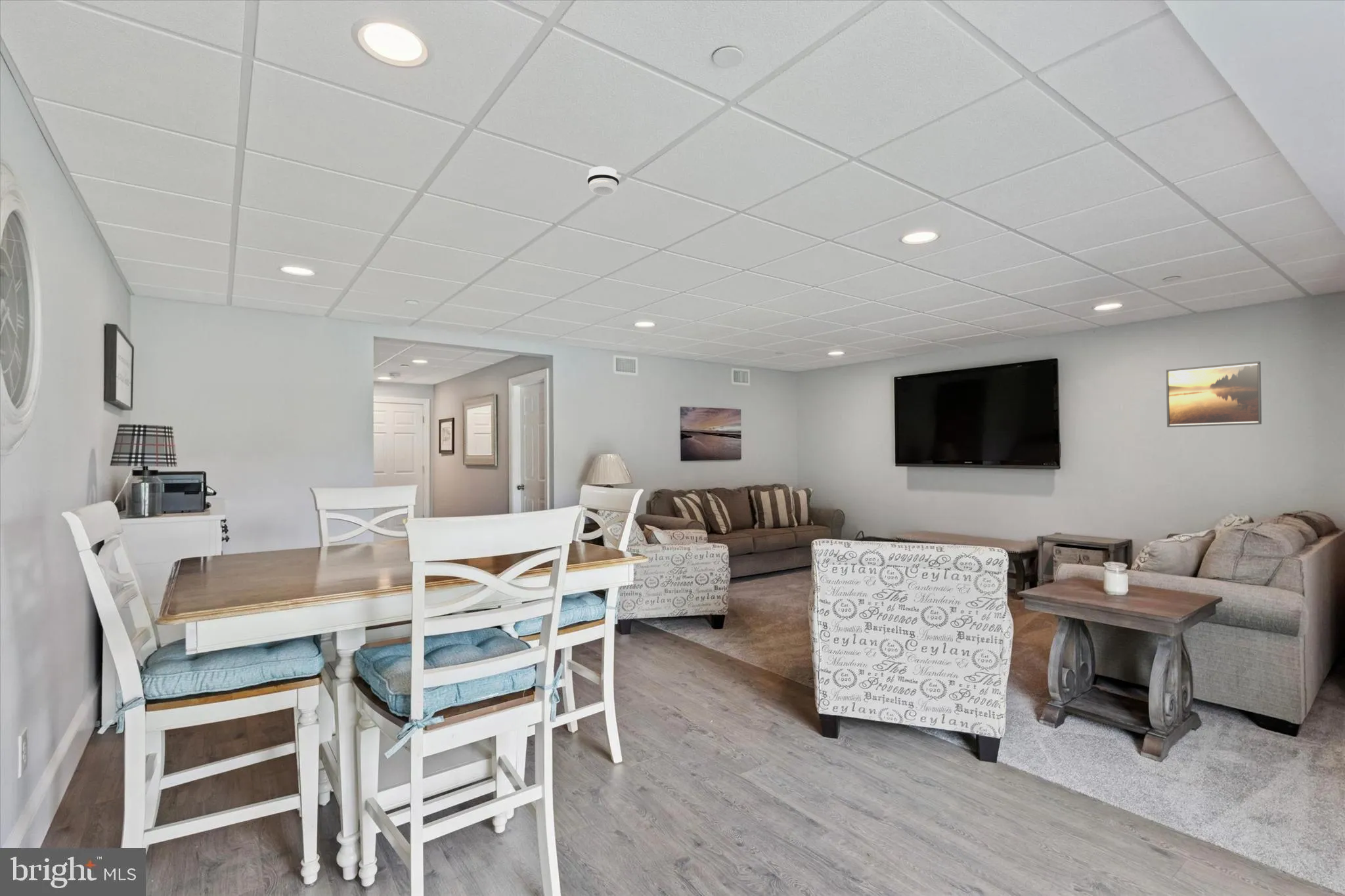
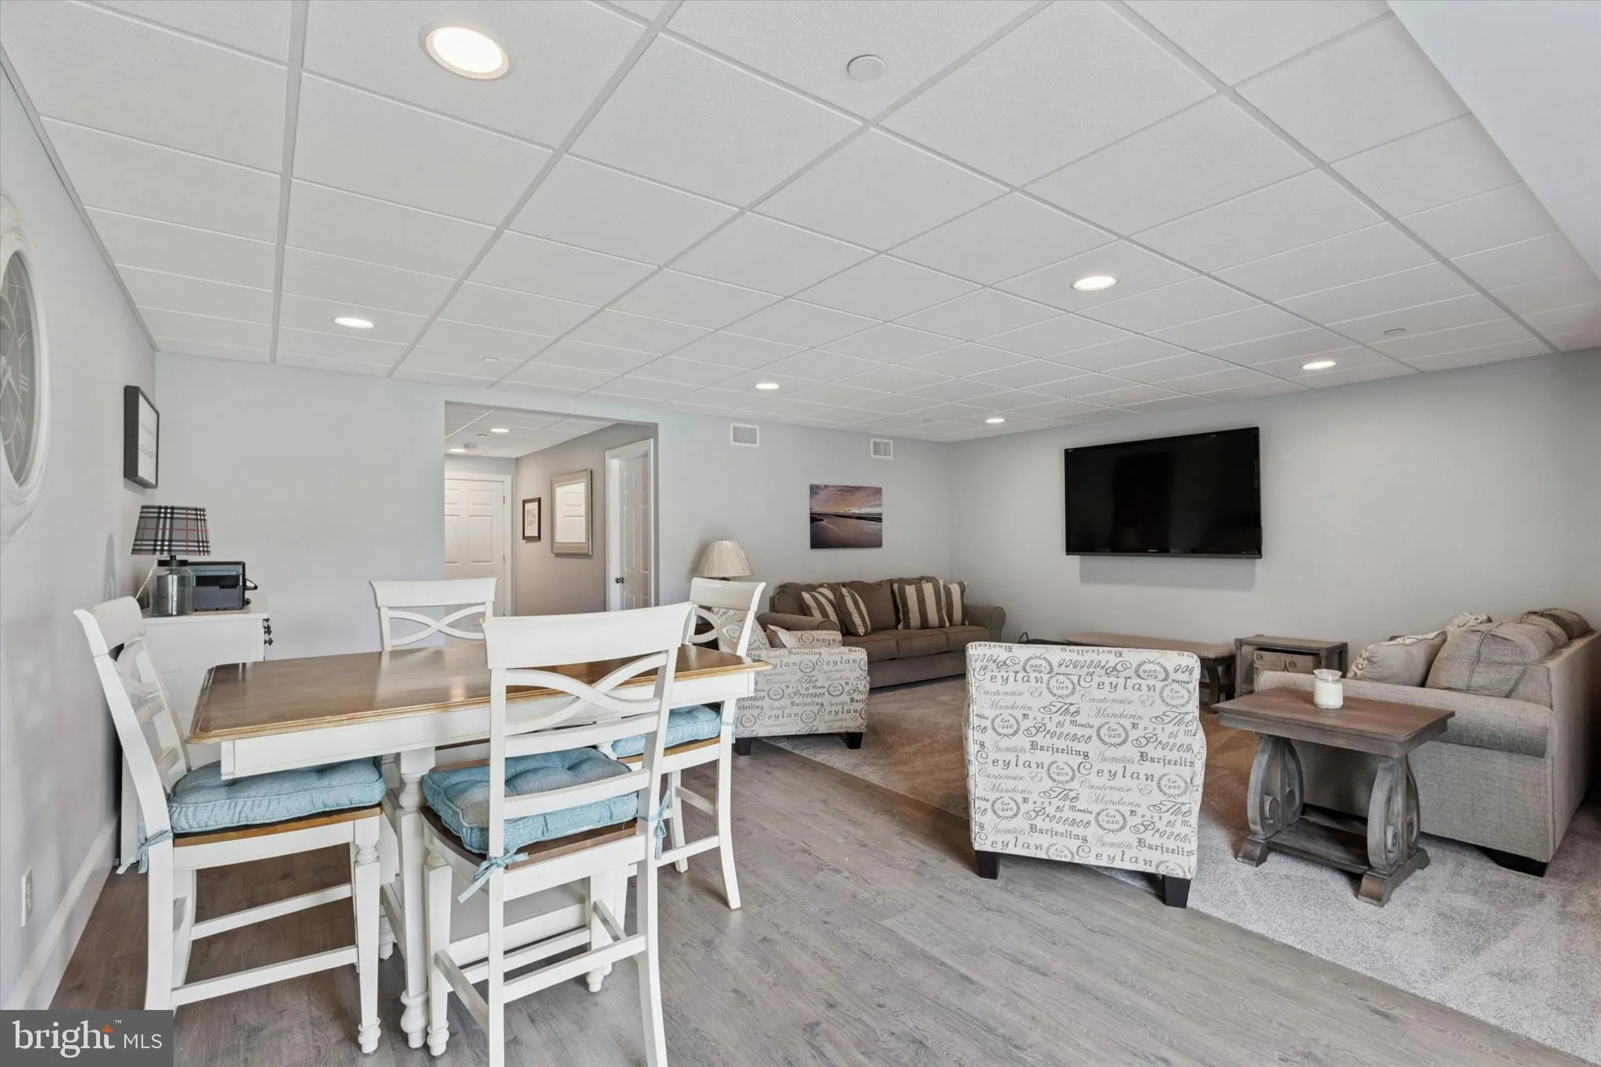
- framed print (1212, 395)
- smoke detector (603, 181)
